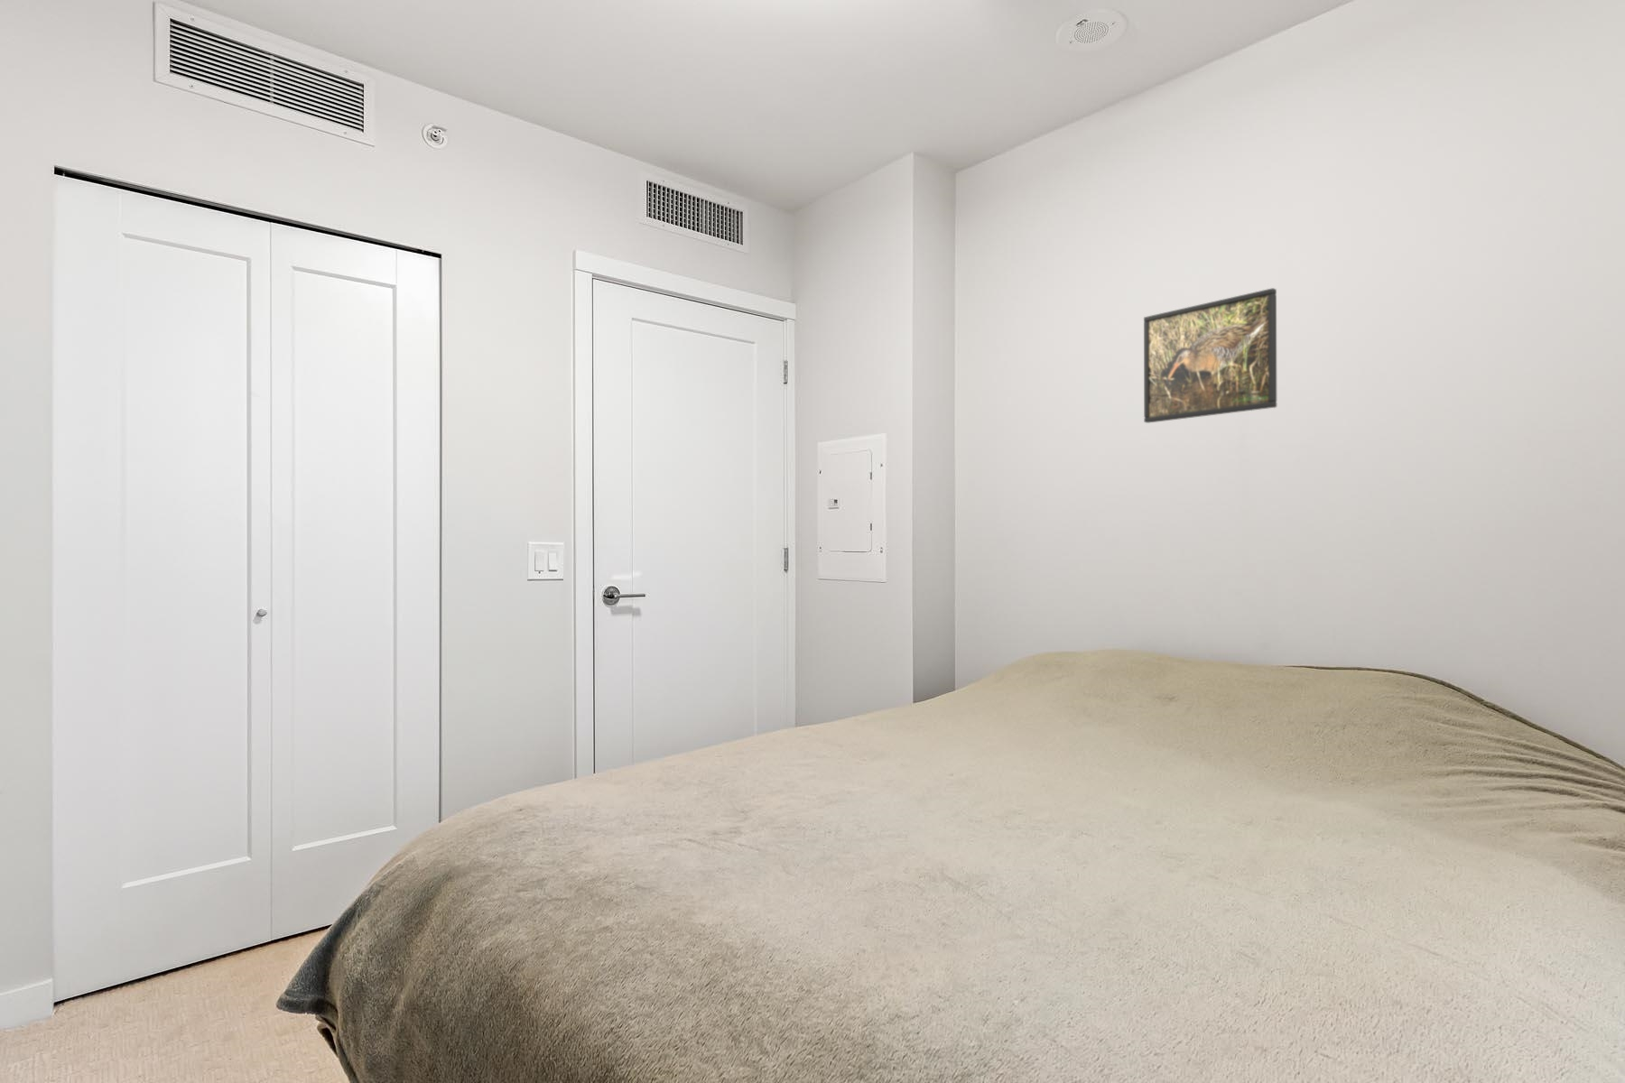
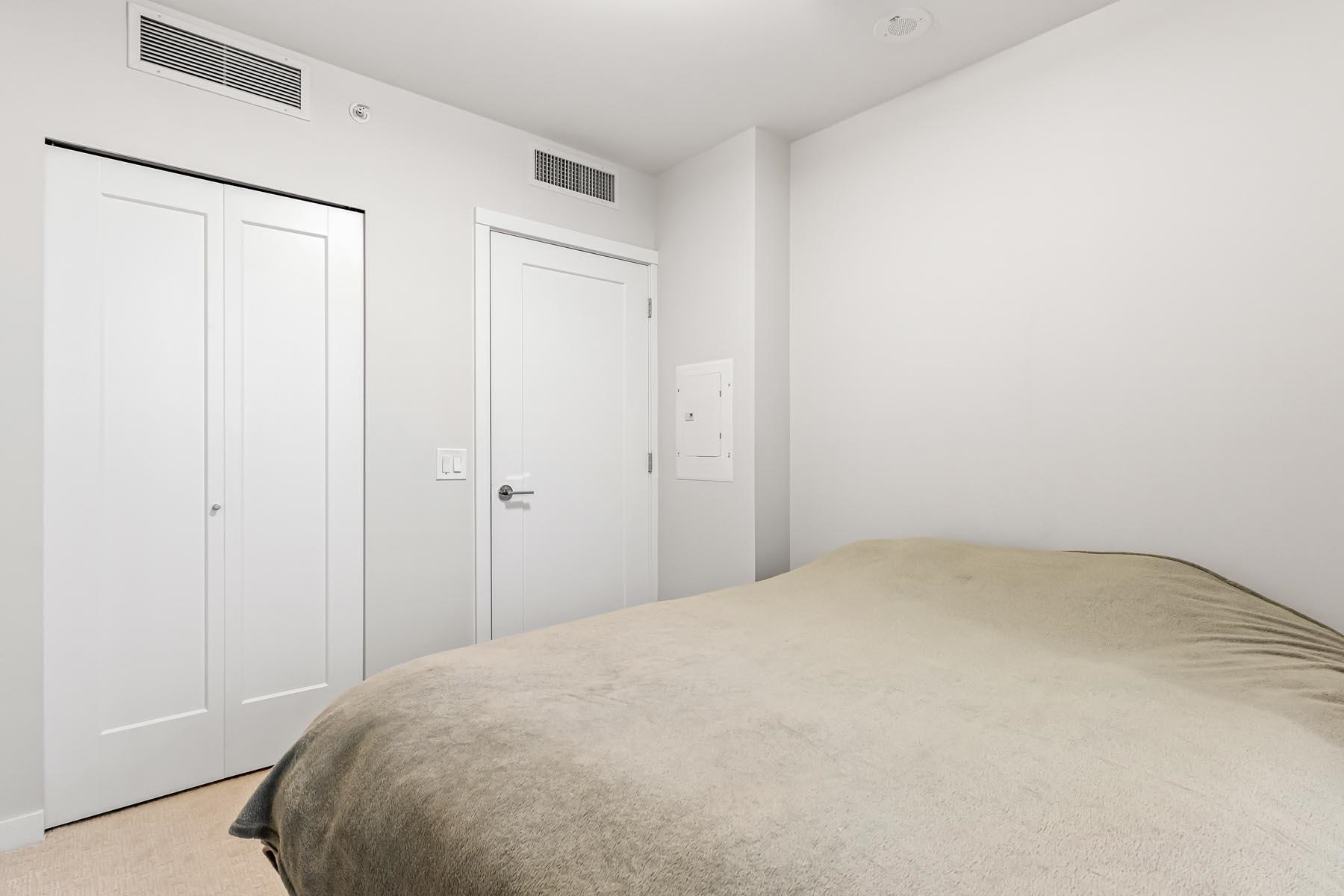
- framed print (1207, 359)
